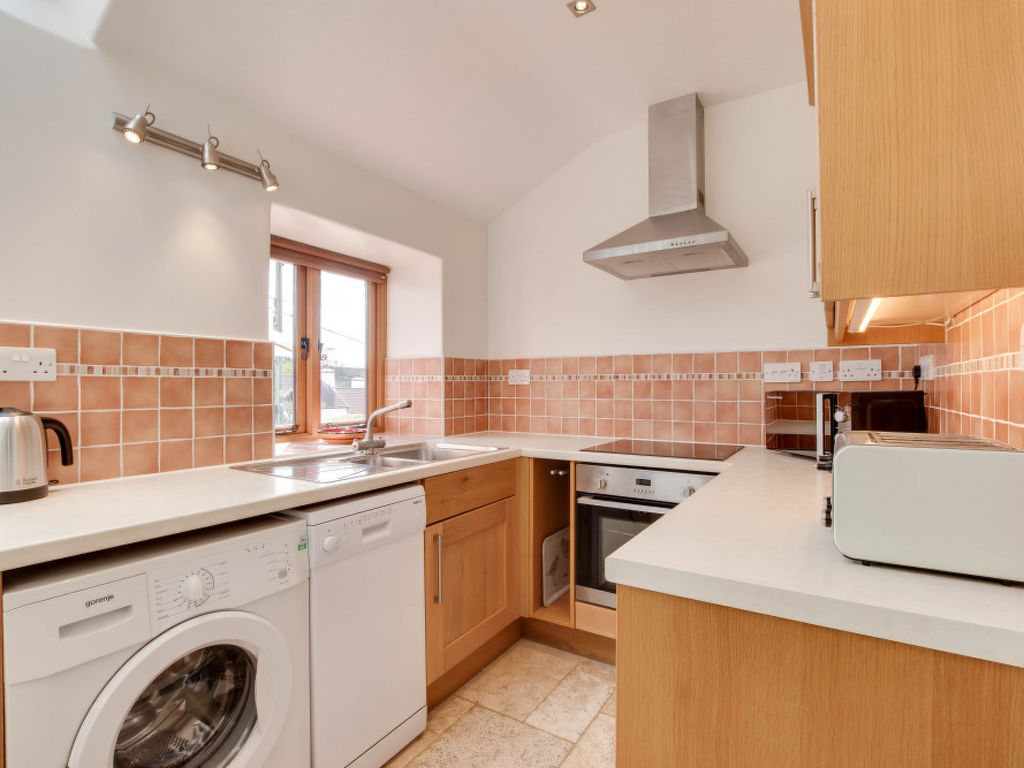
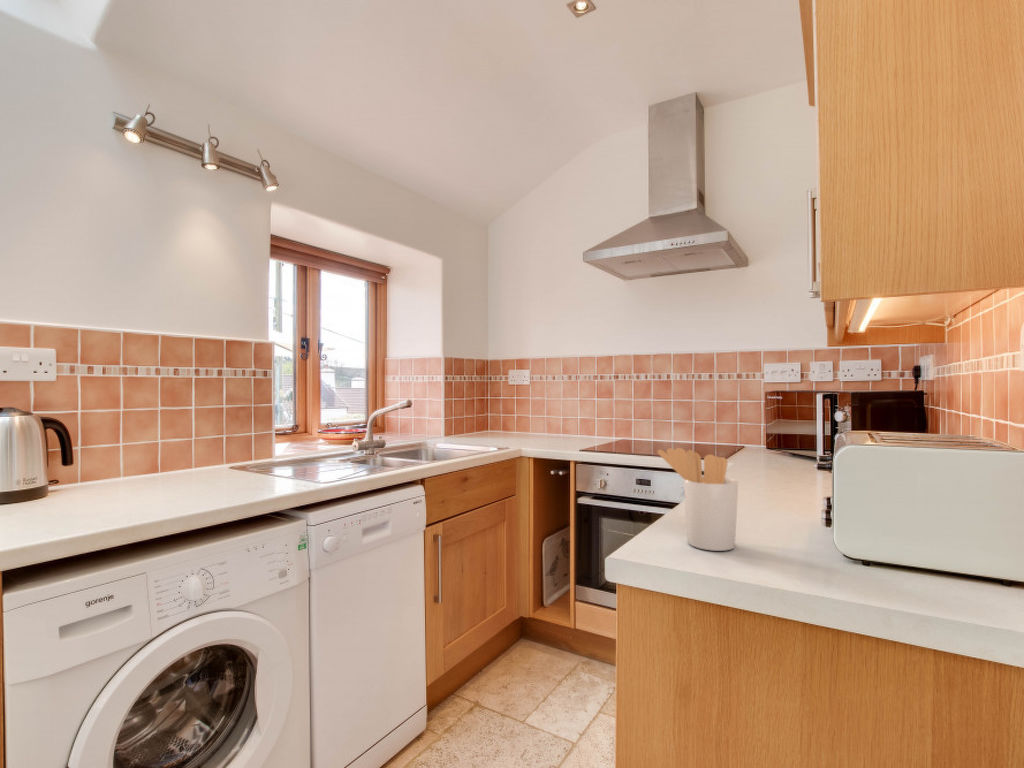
+ utensil holder (697, 493)
